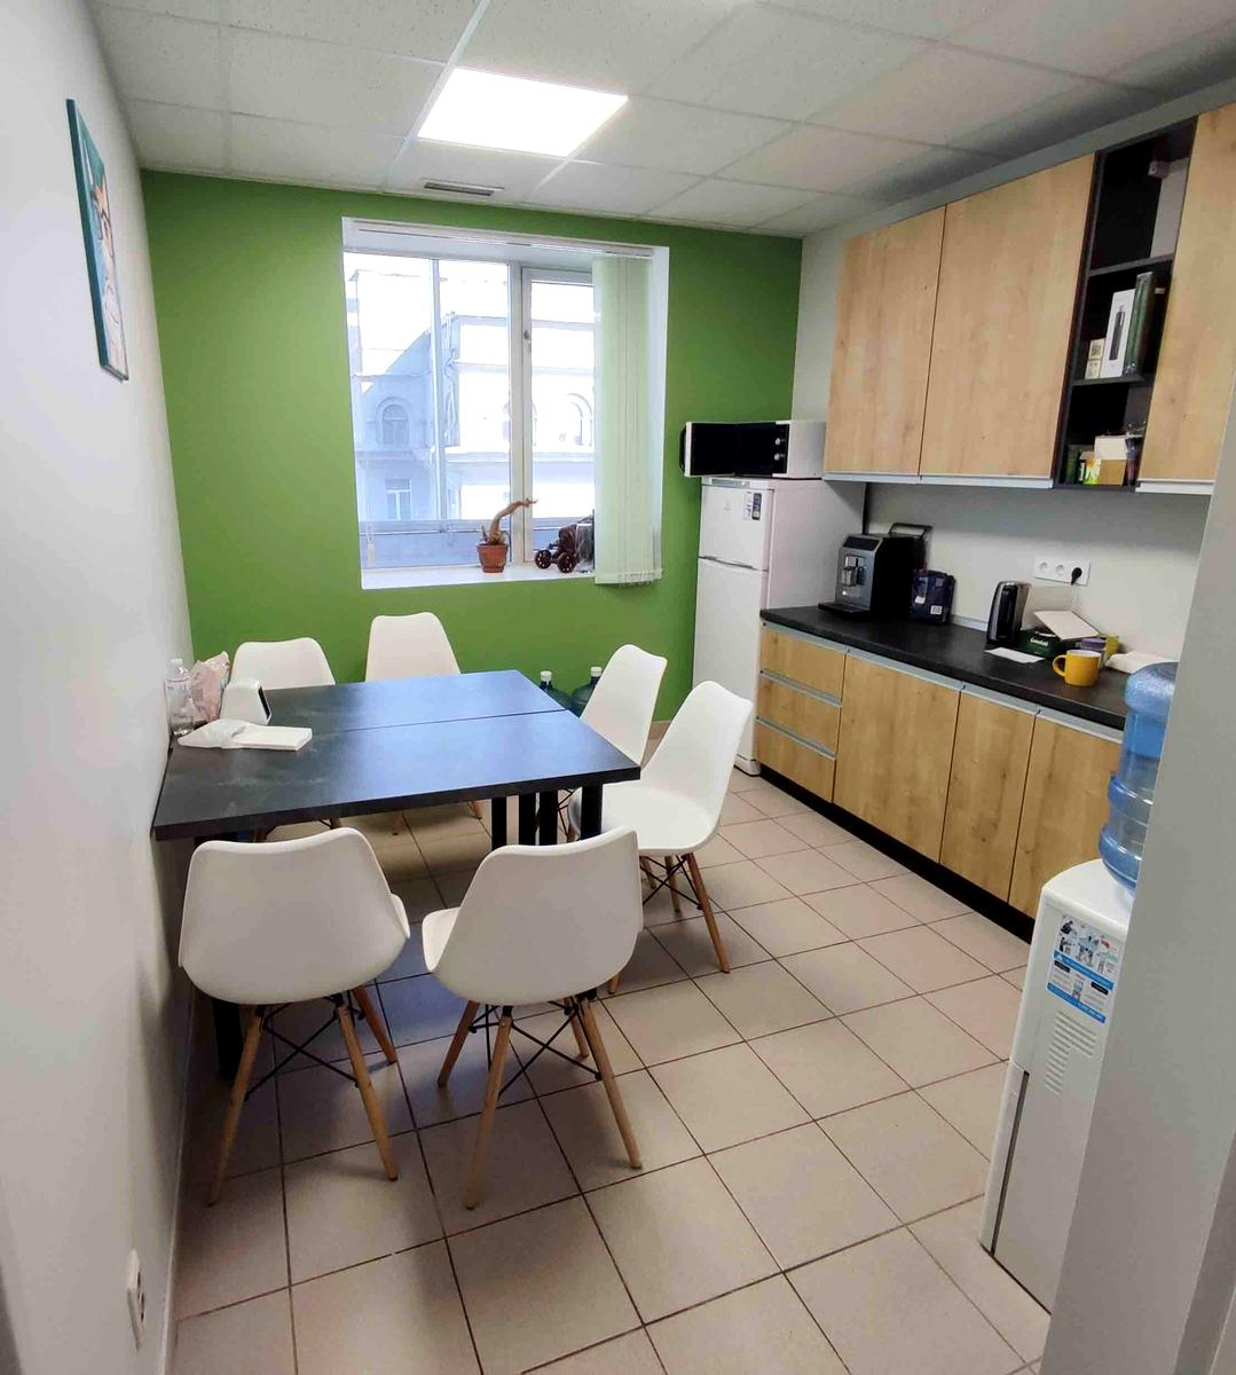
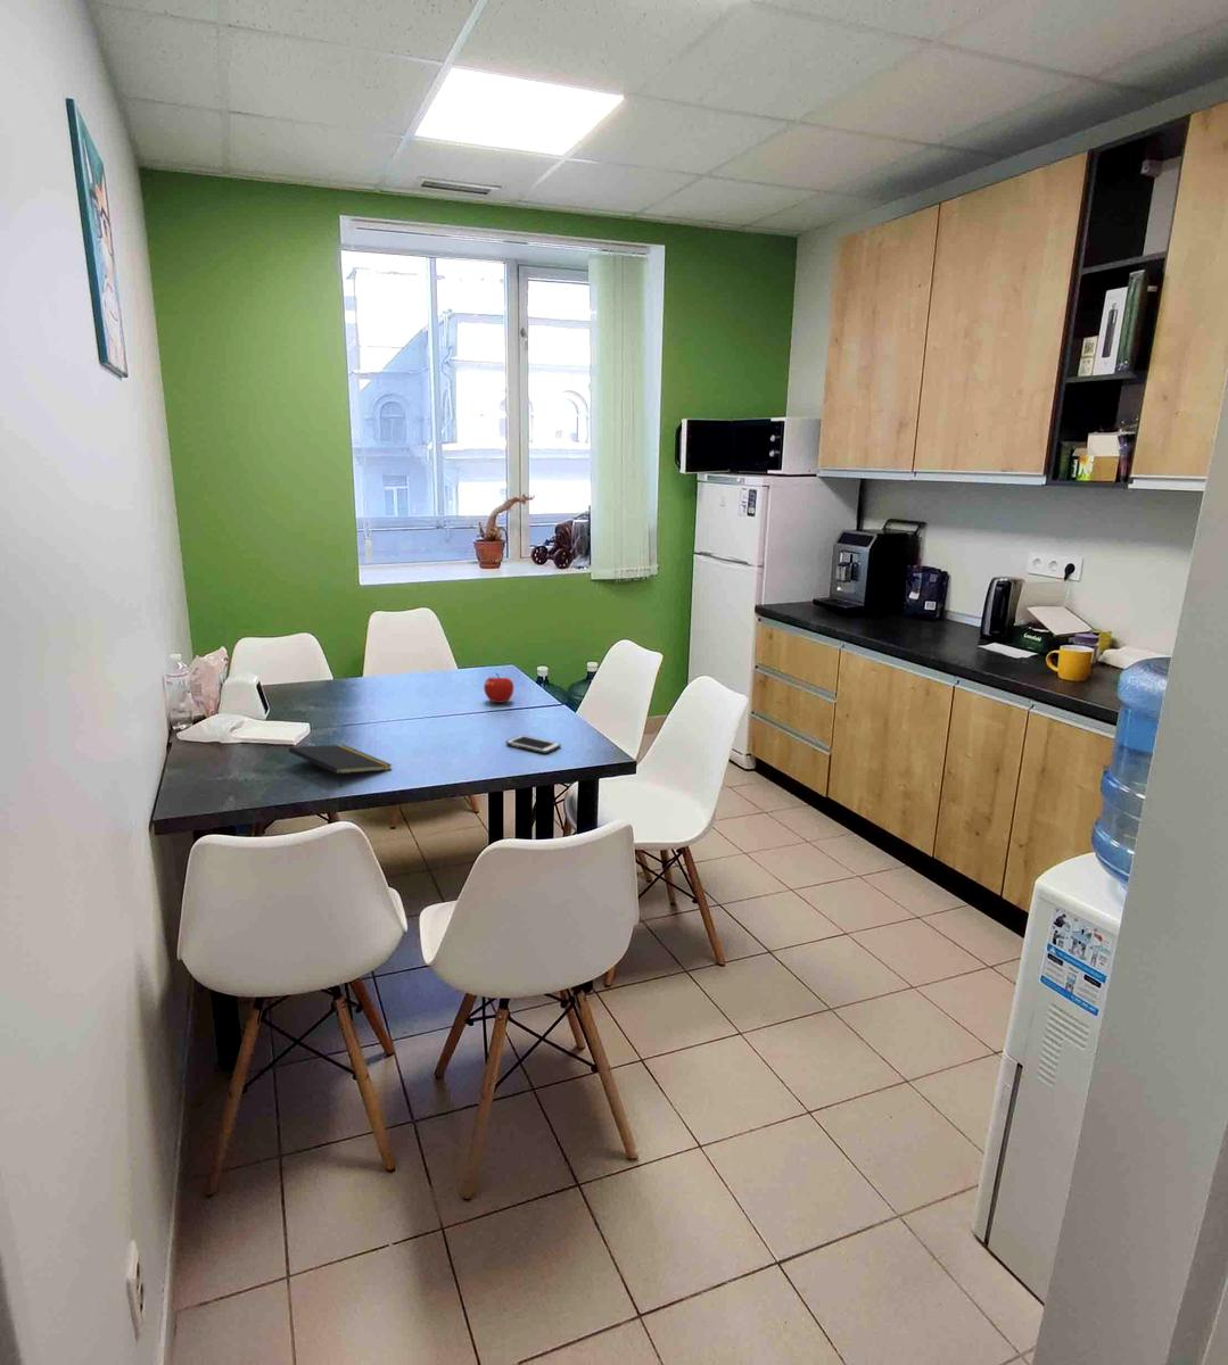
+ fruit (499, 687)
+ notepad (340, 757)
+ cell phone (532, 744)
